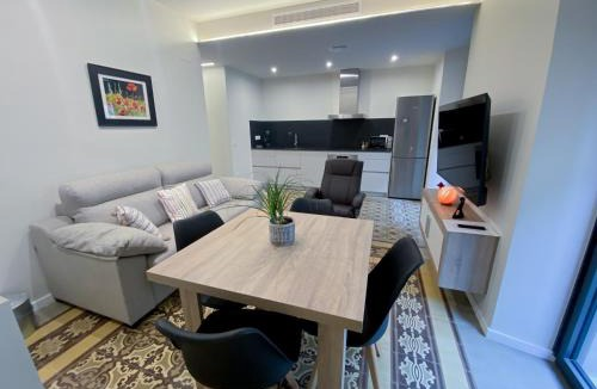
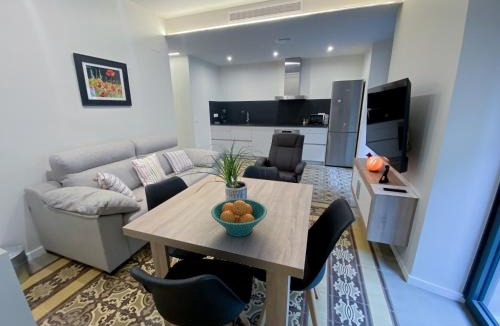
+ fruit bowl (239, 215)
